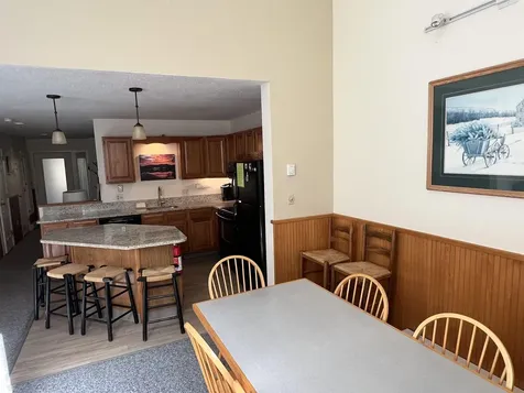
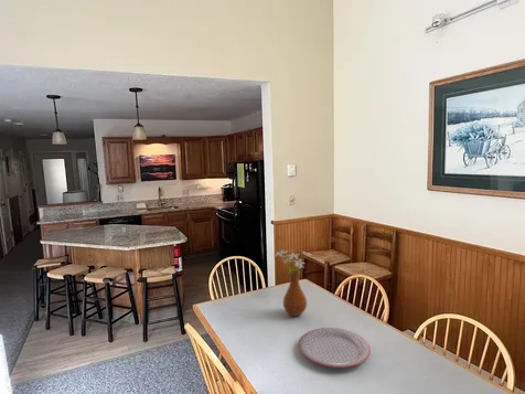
+ plate (333, 348)
+ vase (292, 281)
